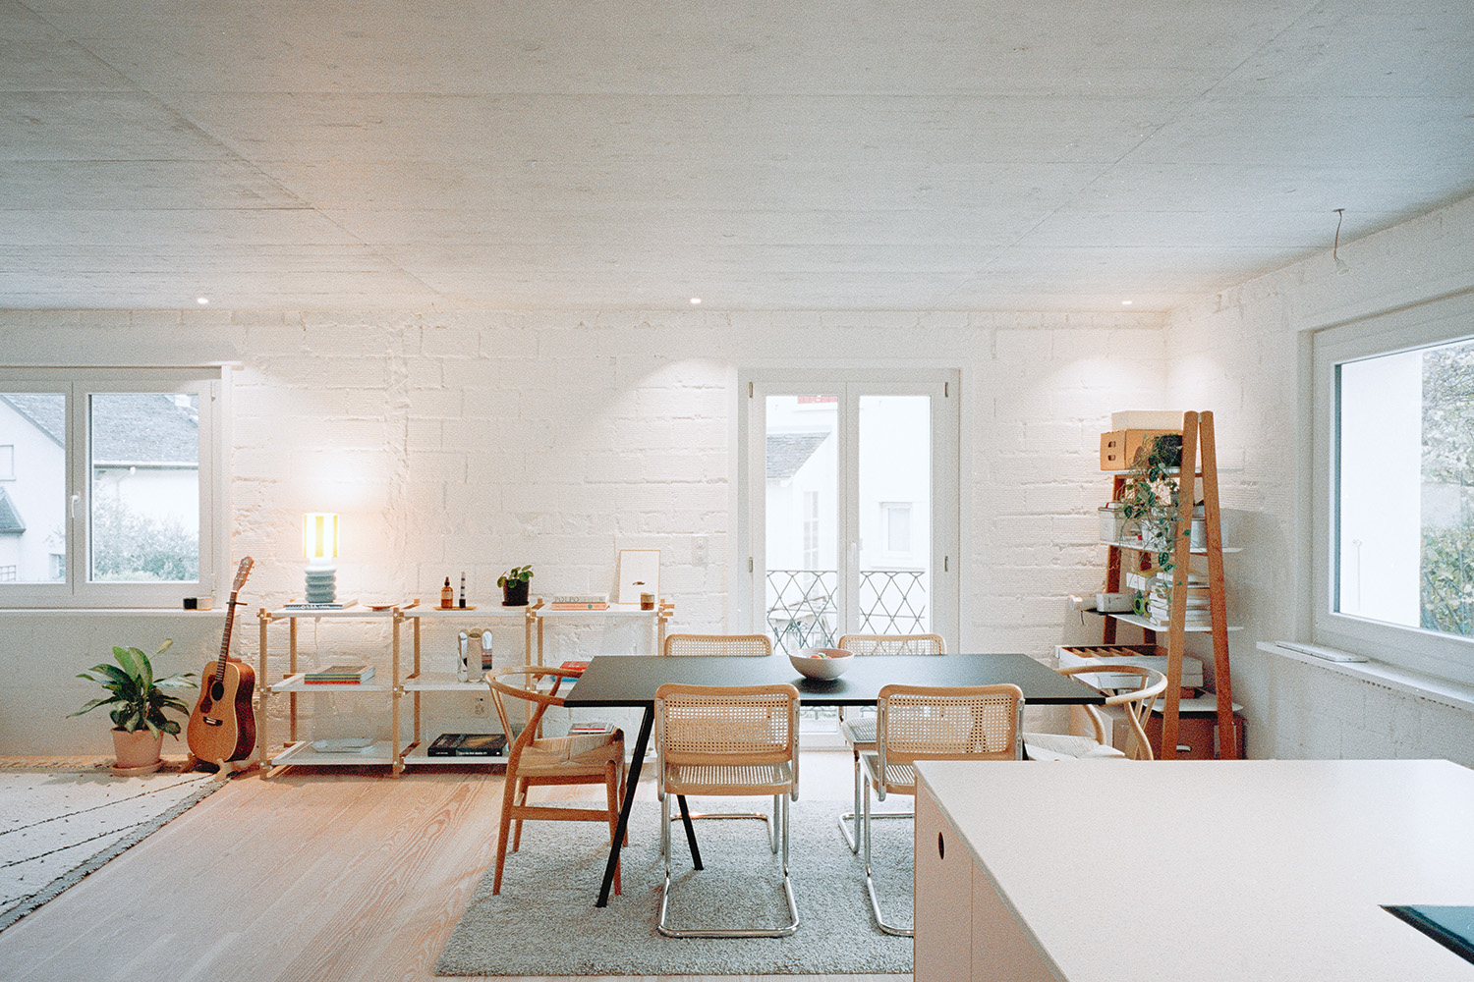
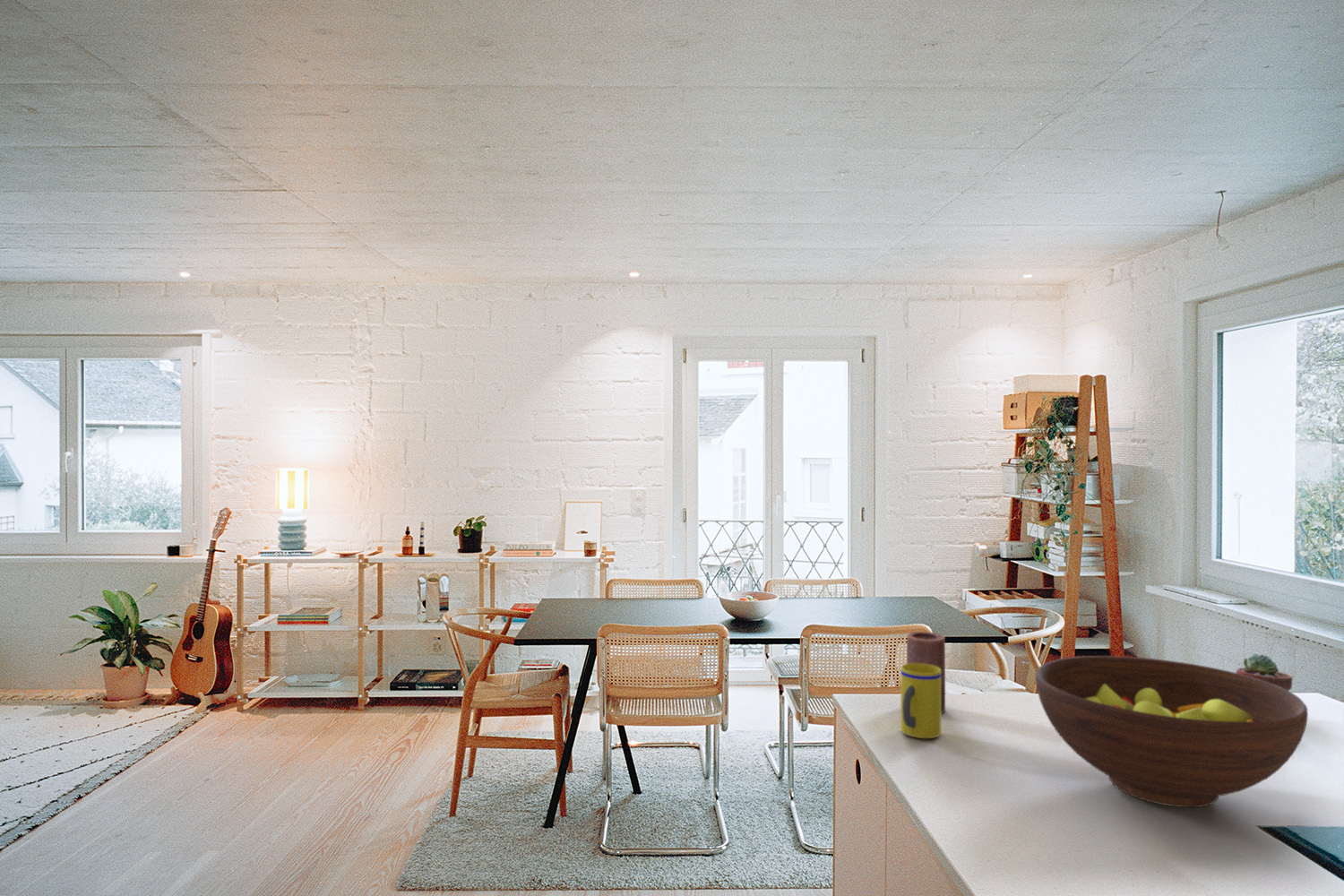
+ fruit bowl (1161, 737)
+ potted succulent (1265, 681)
+ candle (928, 664)
+ mug (917, 702)
